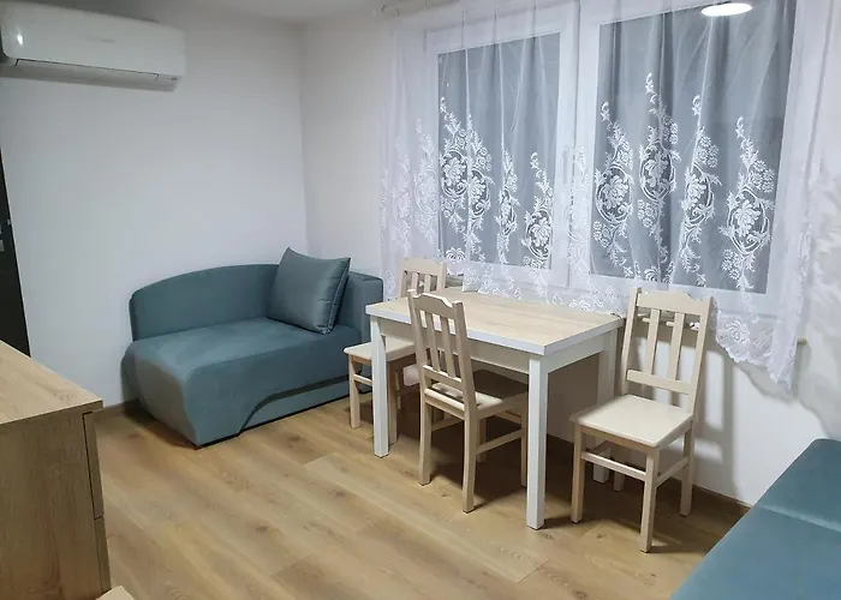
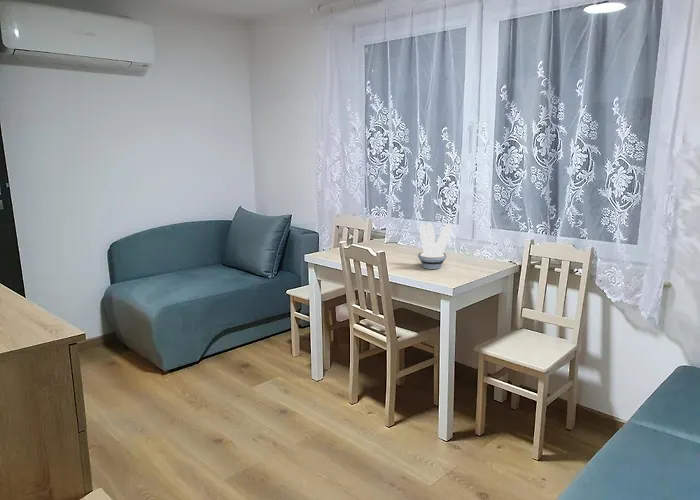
+ plant (433, 243)
